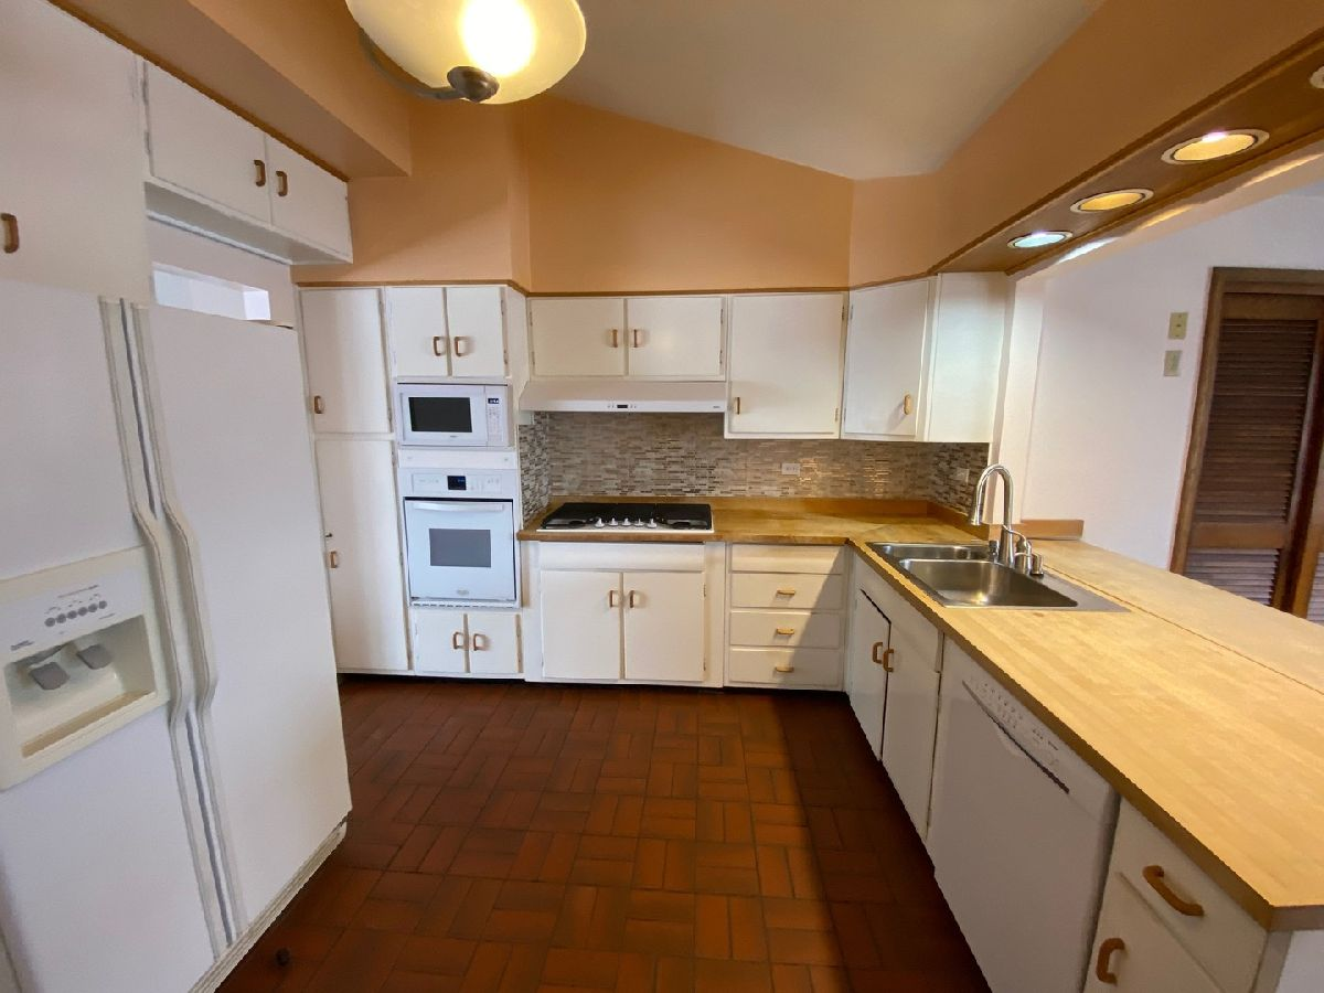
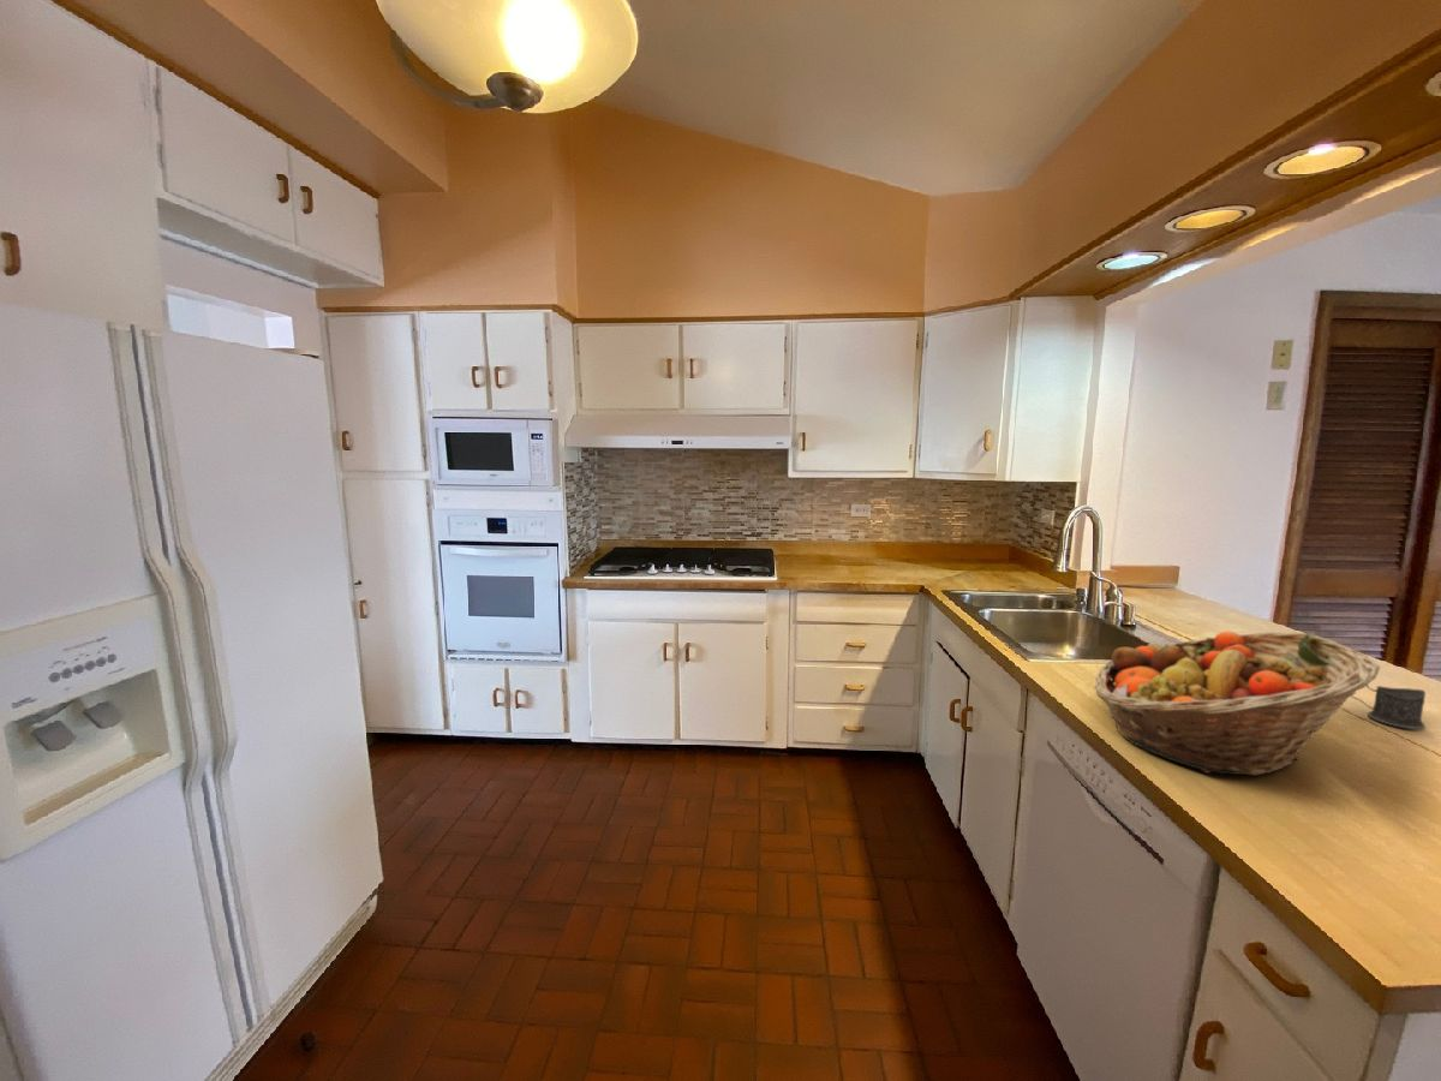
+ fruit basket (1215, 687)
+ mug (1385, 699)
